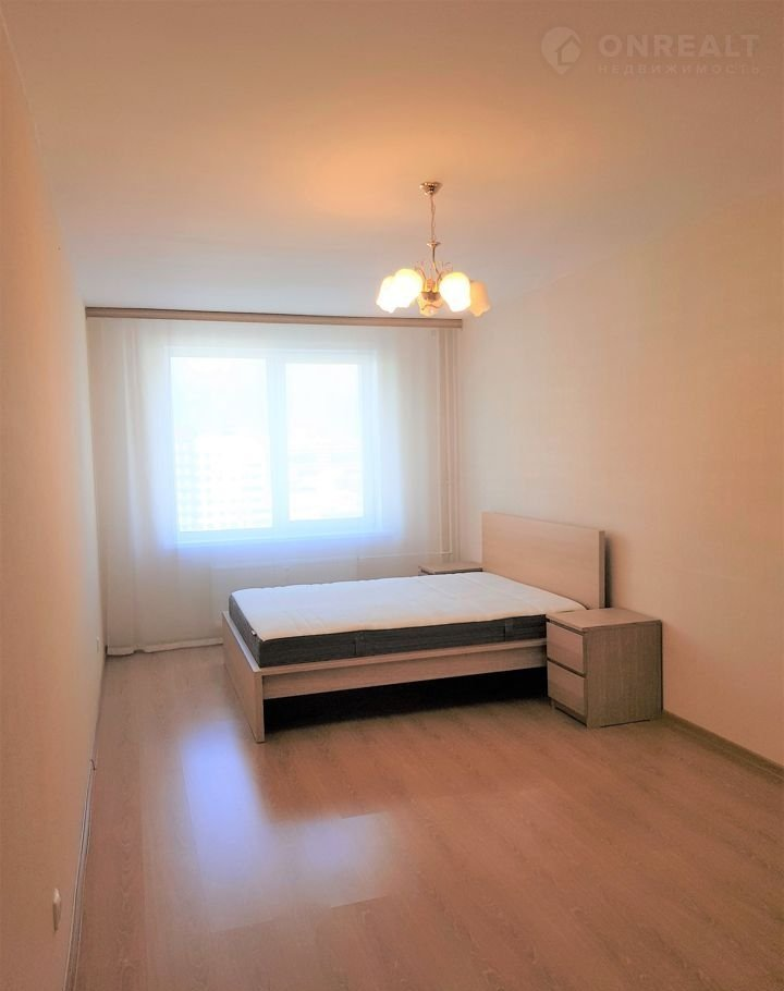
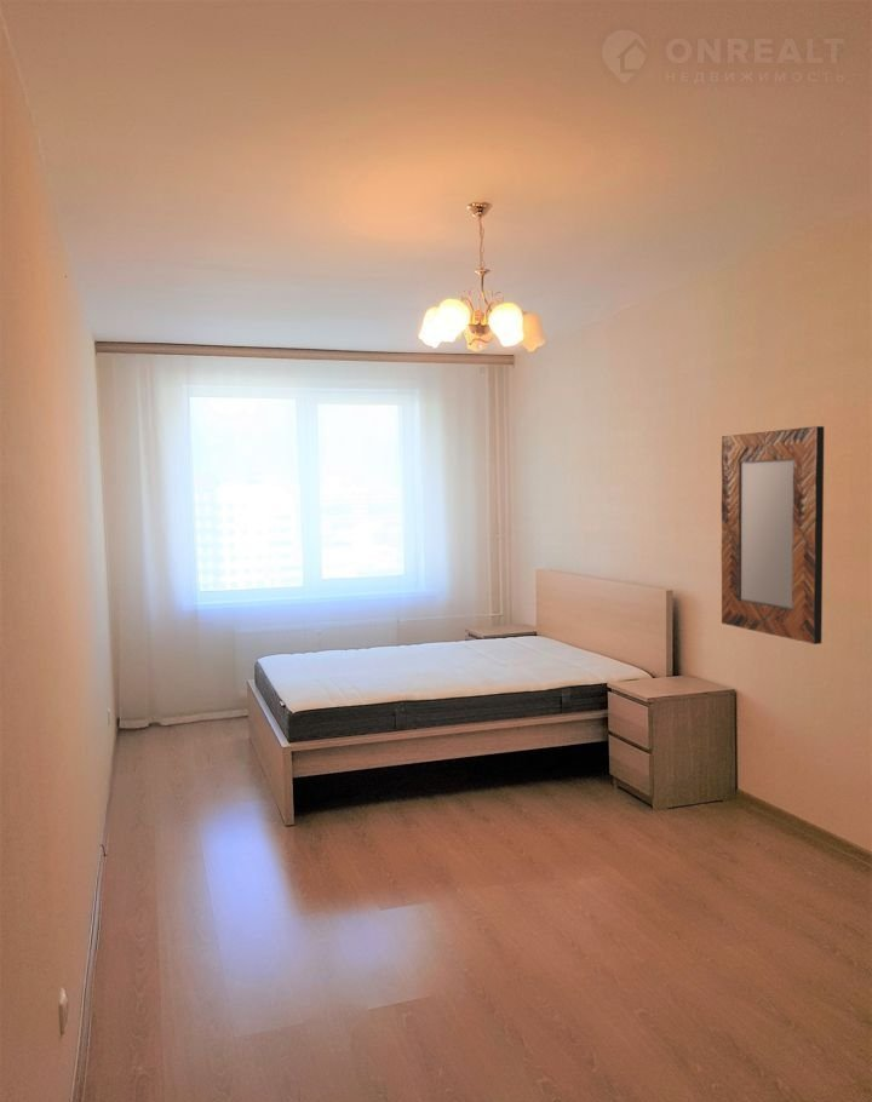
+ home mirror (768, 533)
